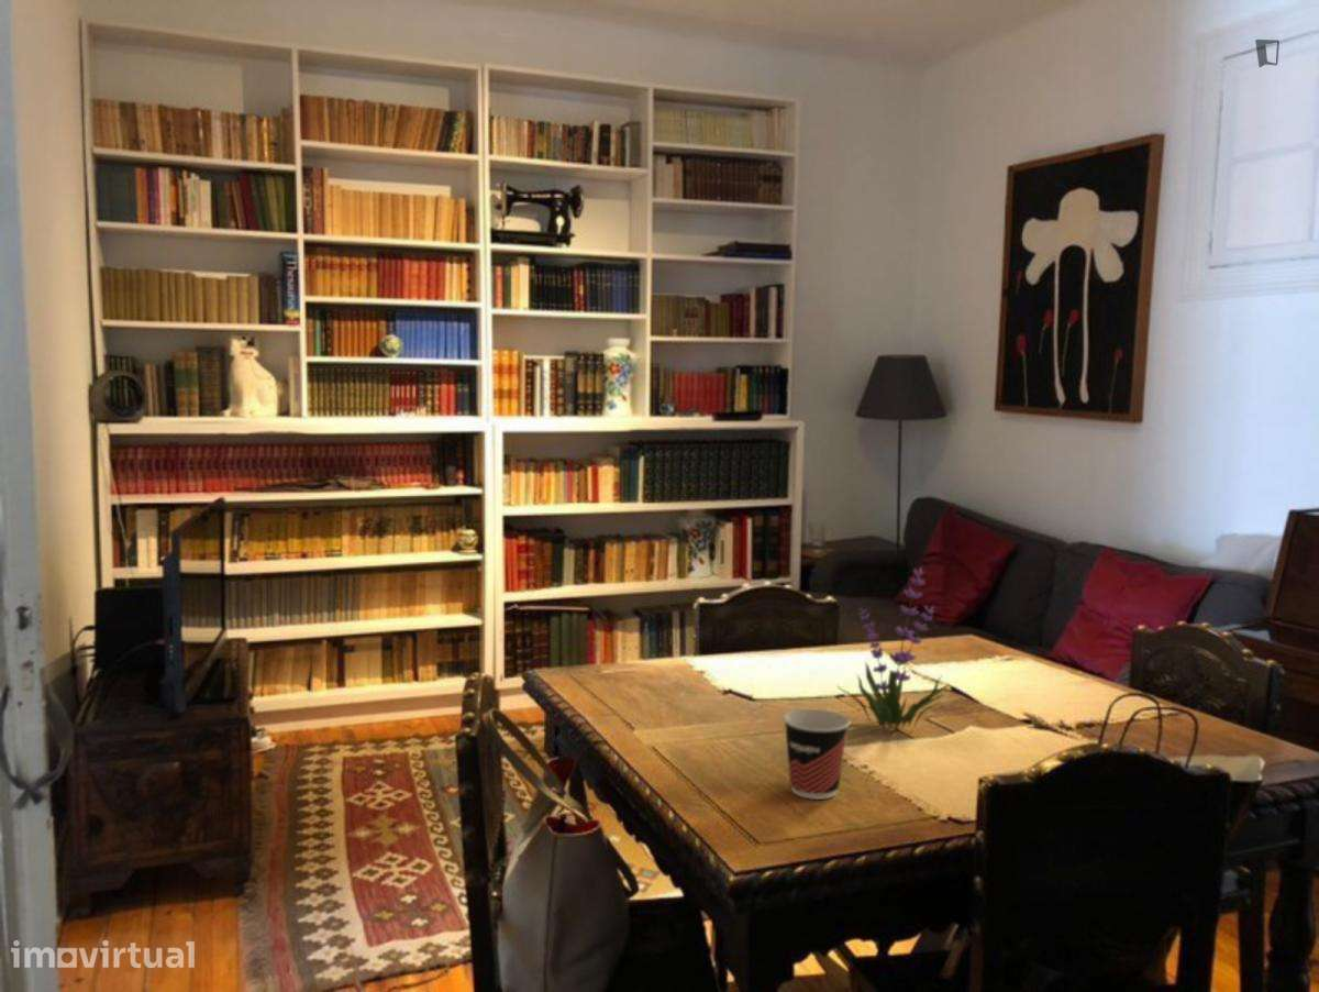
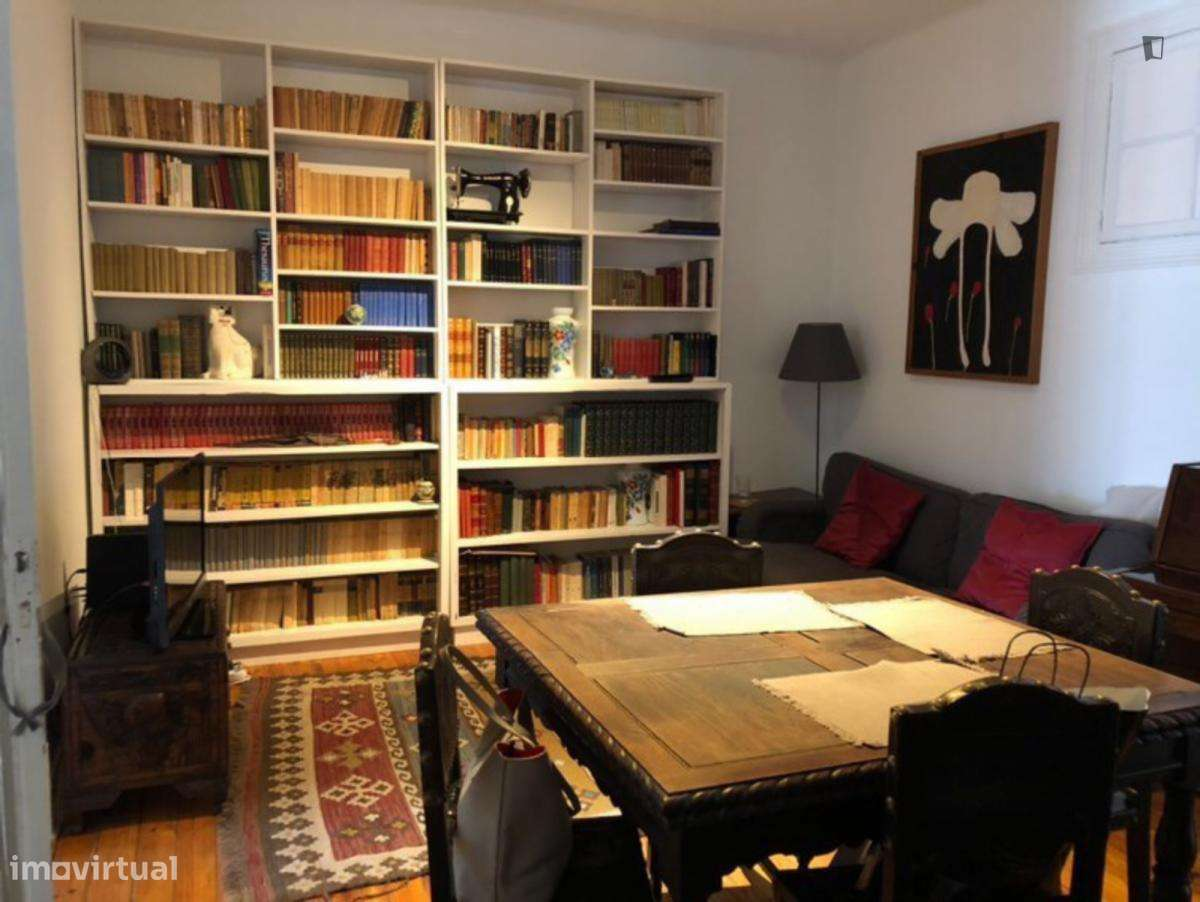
- cup (814, 754)
- plant (896, 652)
